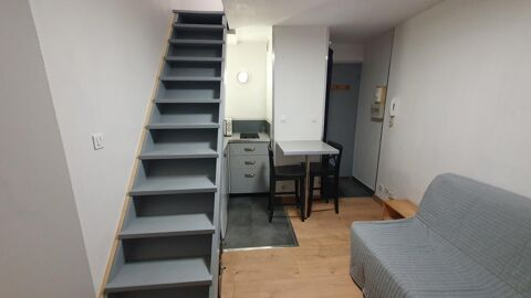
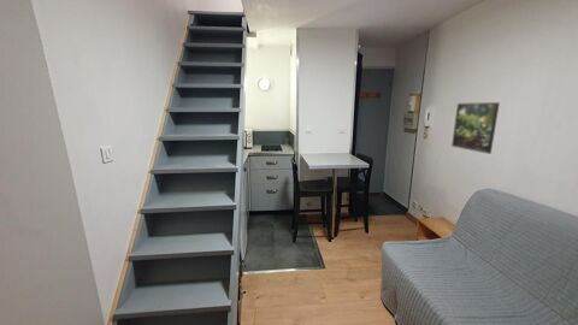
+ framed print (472, 126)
